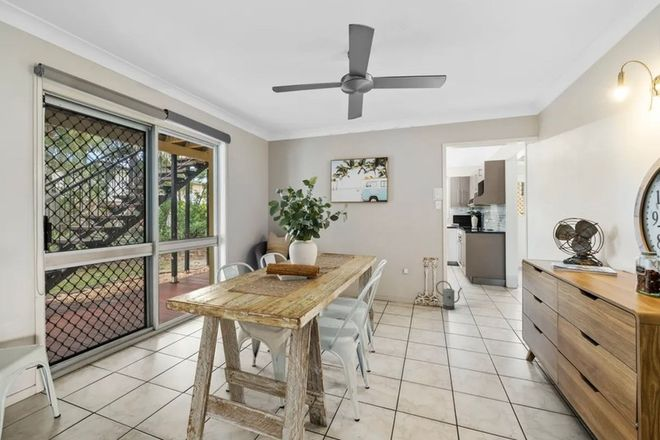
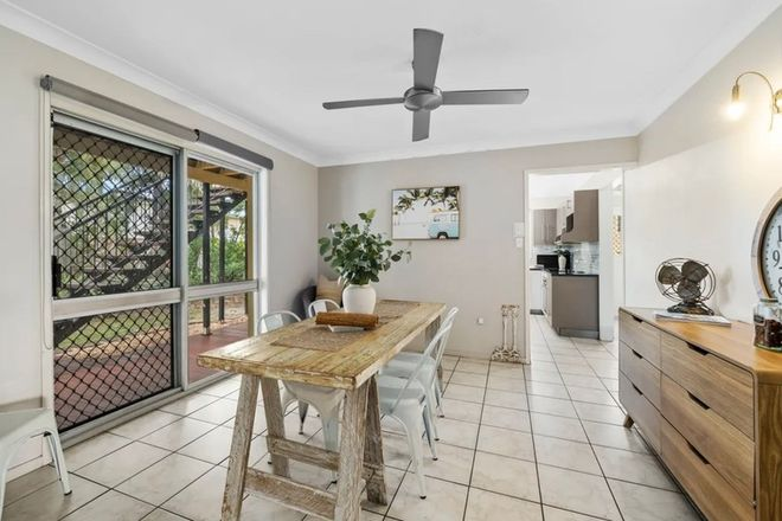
- watering can (449, 294)
